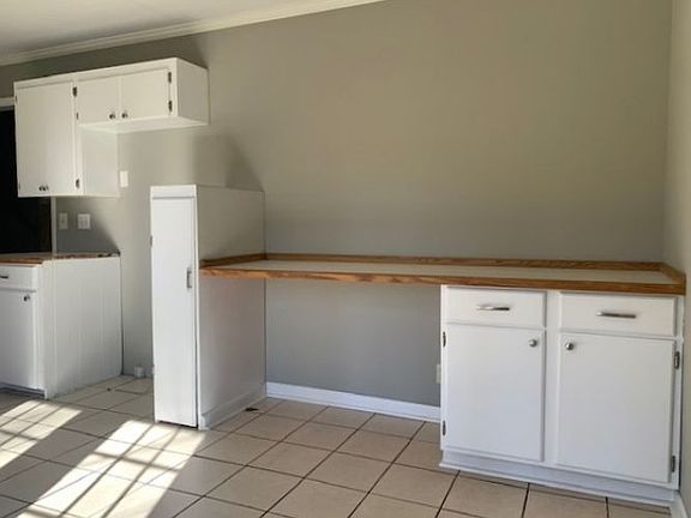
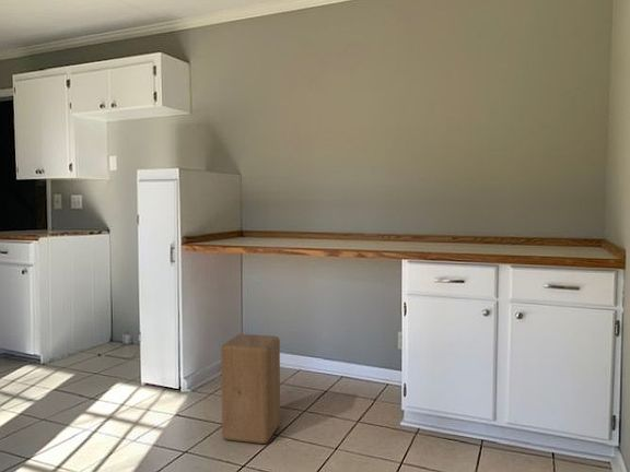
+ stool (252, 386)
